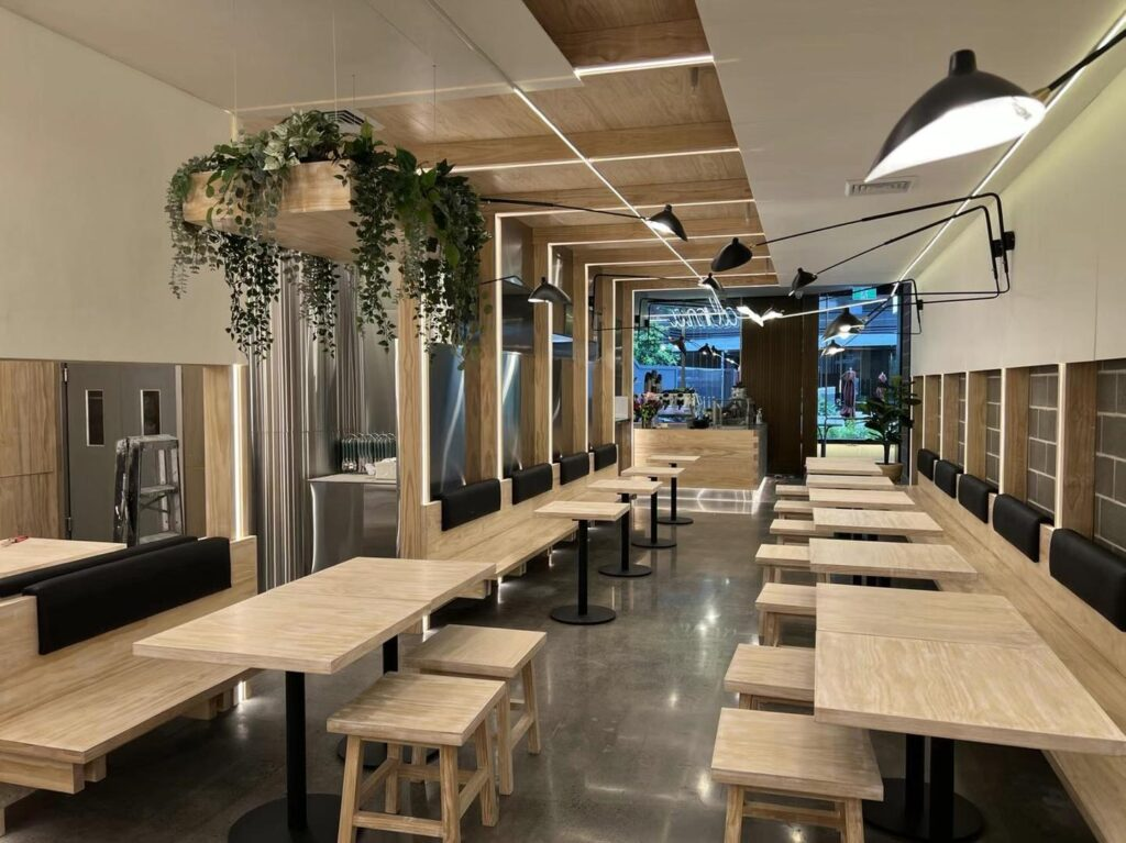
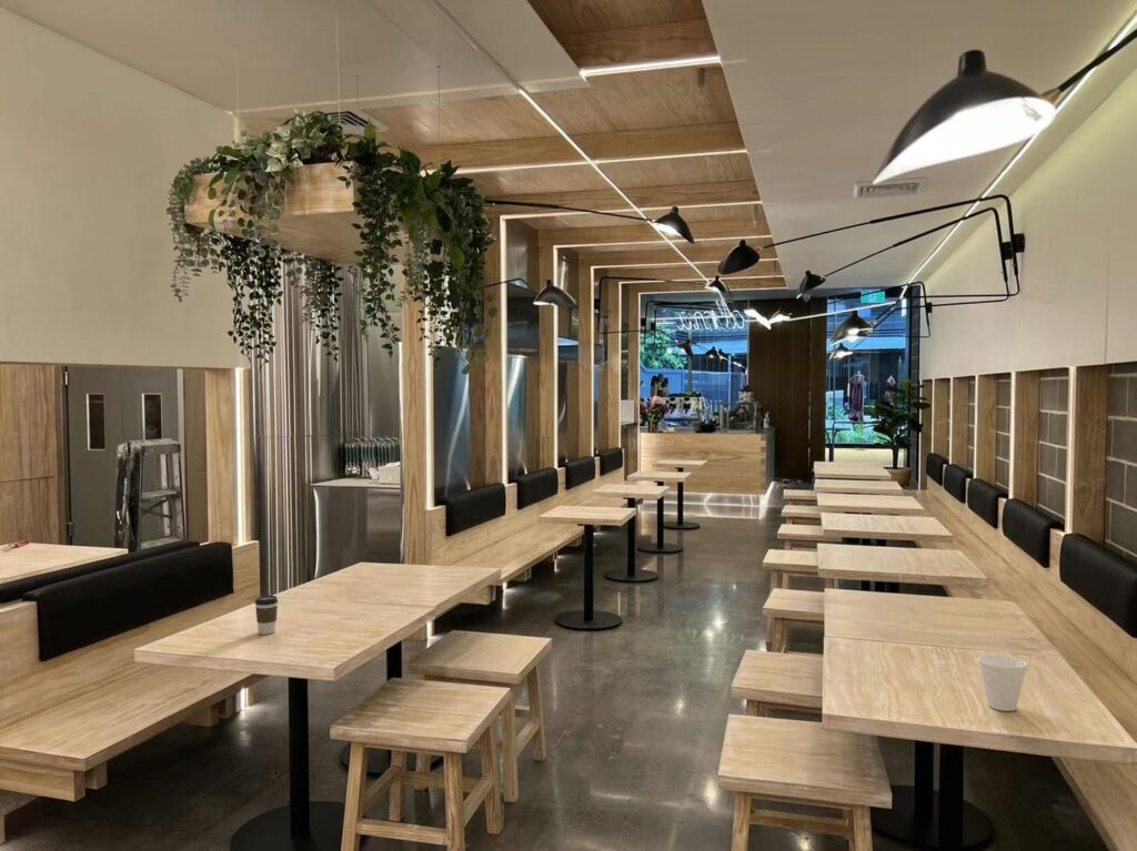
+ cup (1002, 683)
+ coffee cup (266, 615)
